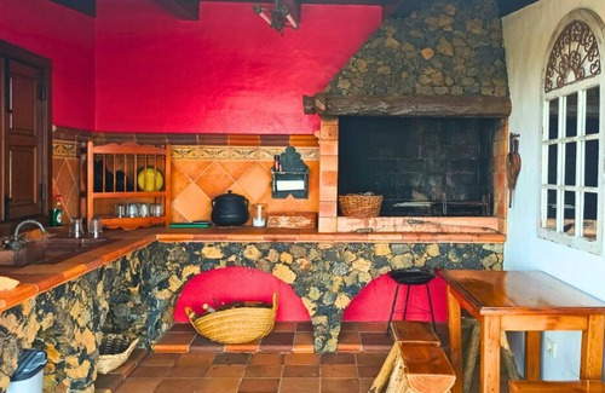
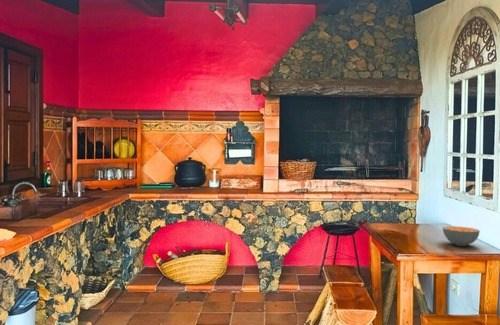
+ cereal bowl (460, 237)
